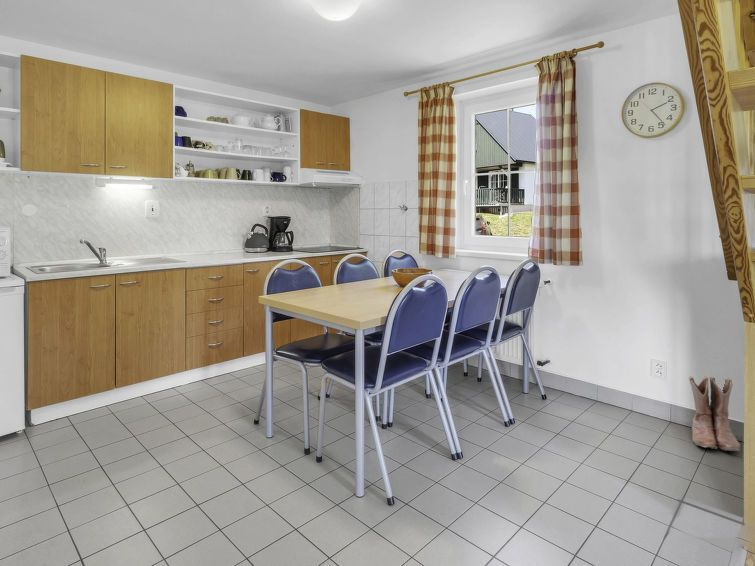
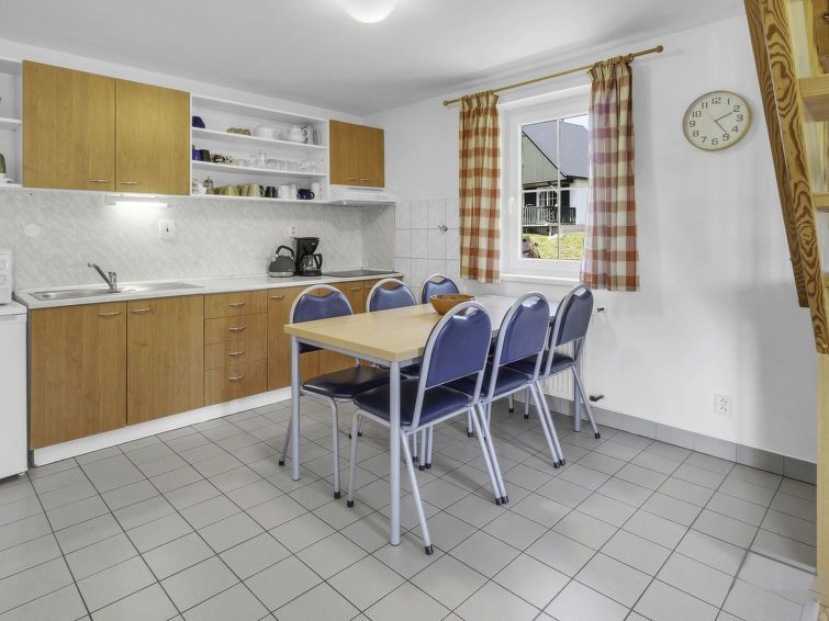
- boots (713, 410)
